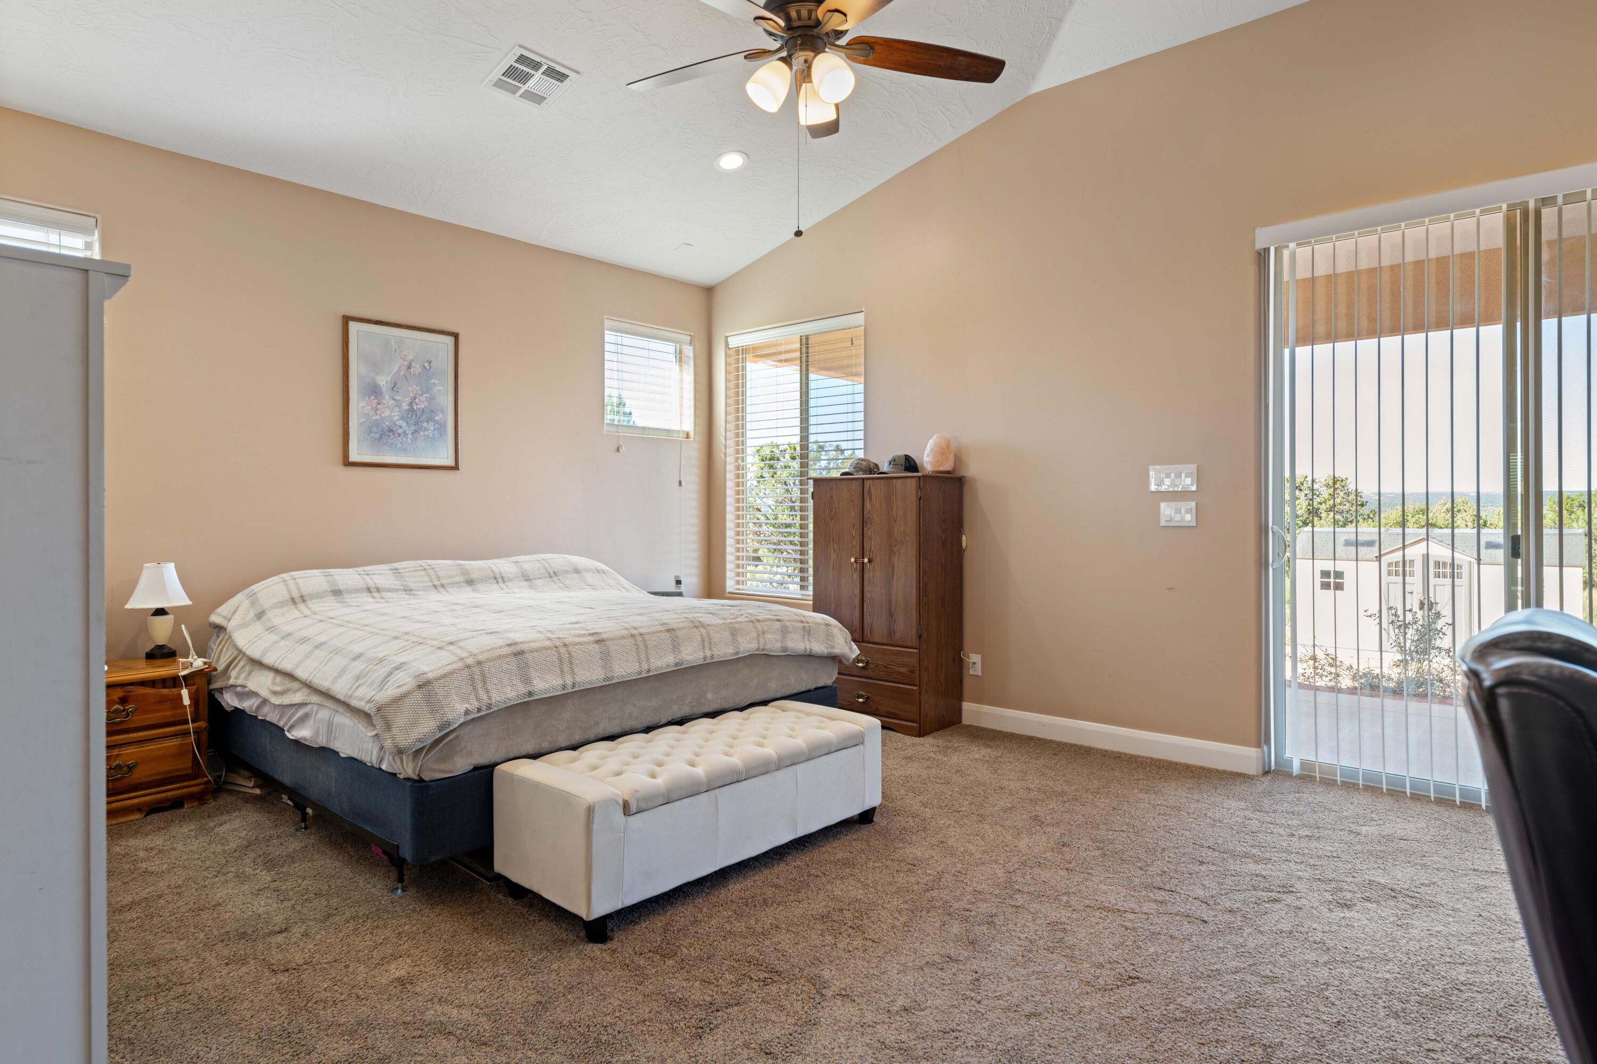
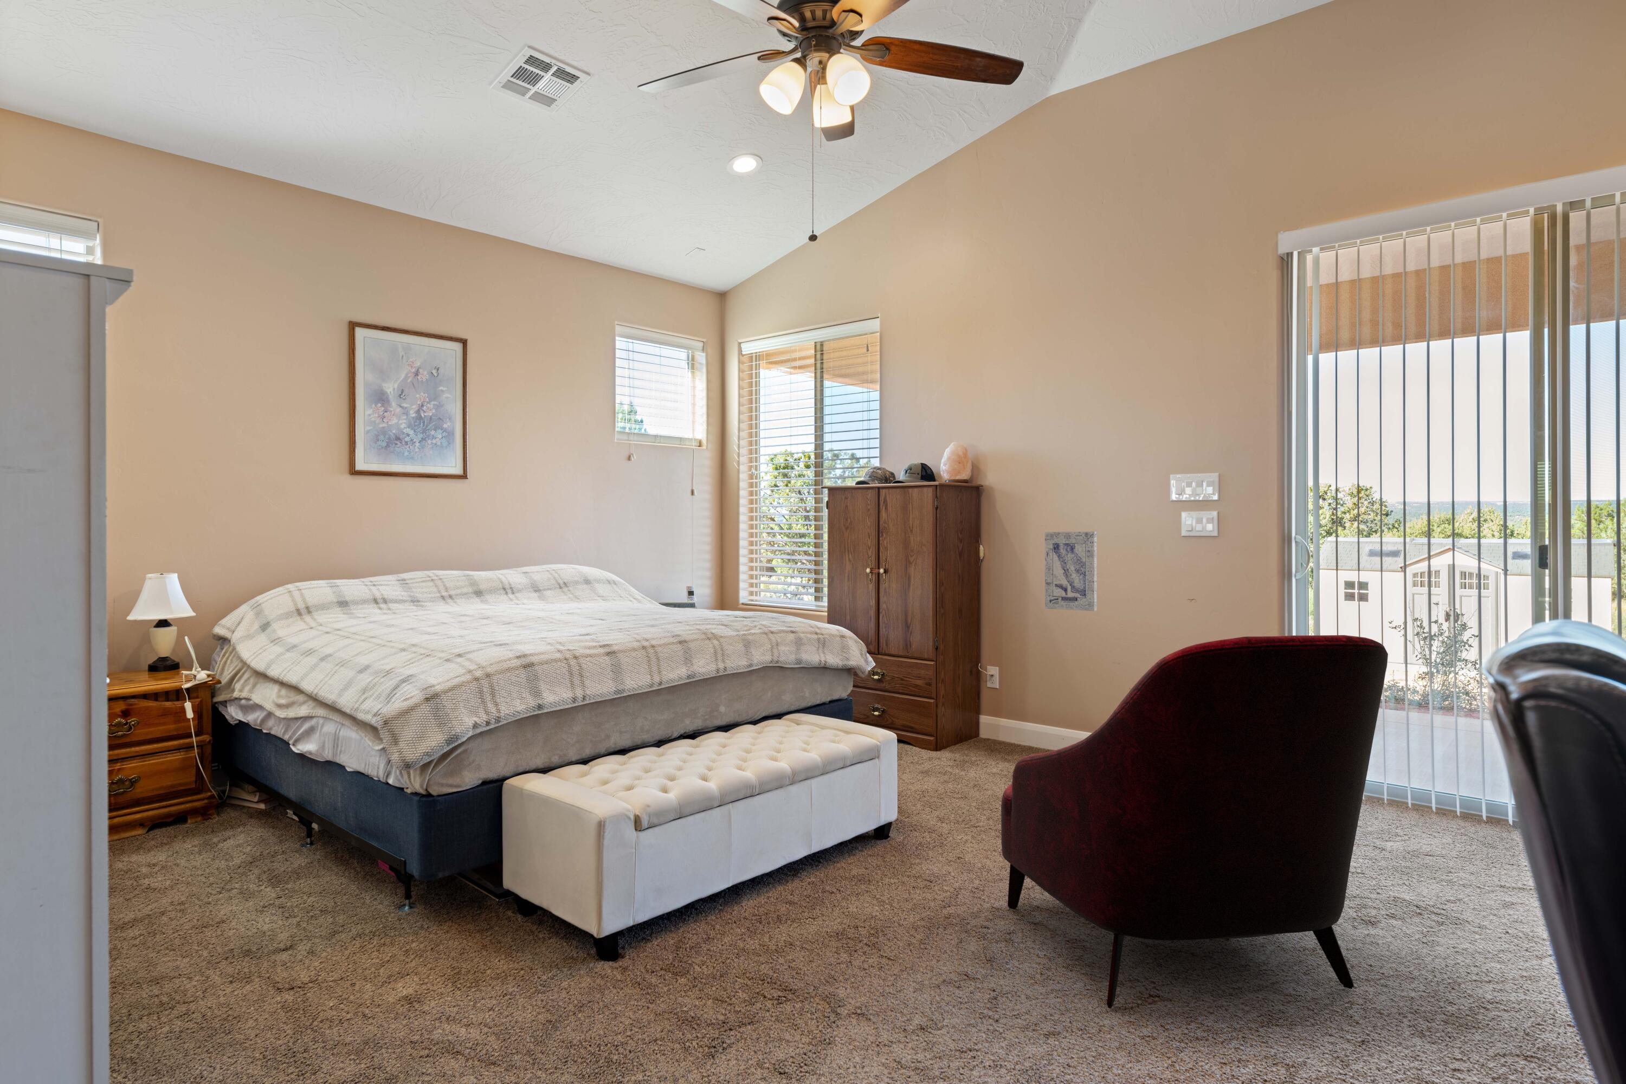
+ wall art (1069, 570)
+ armchair (1186, 789)
